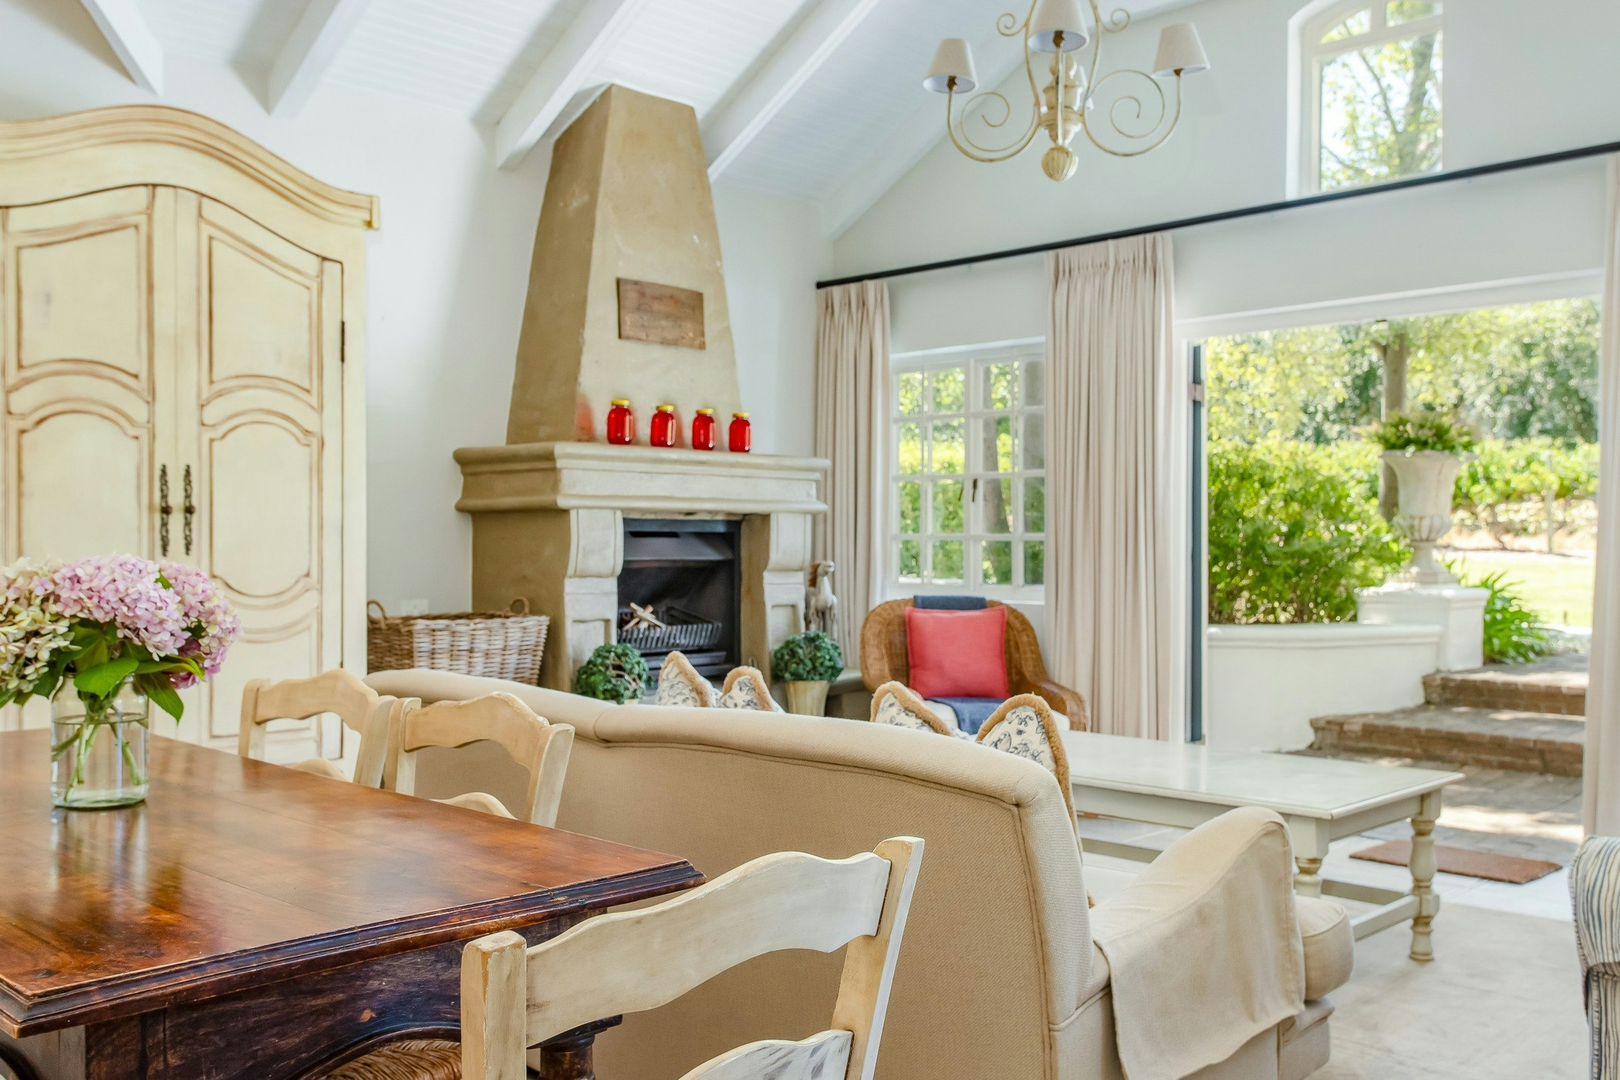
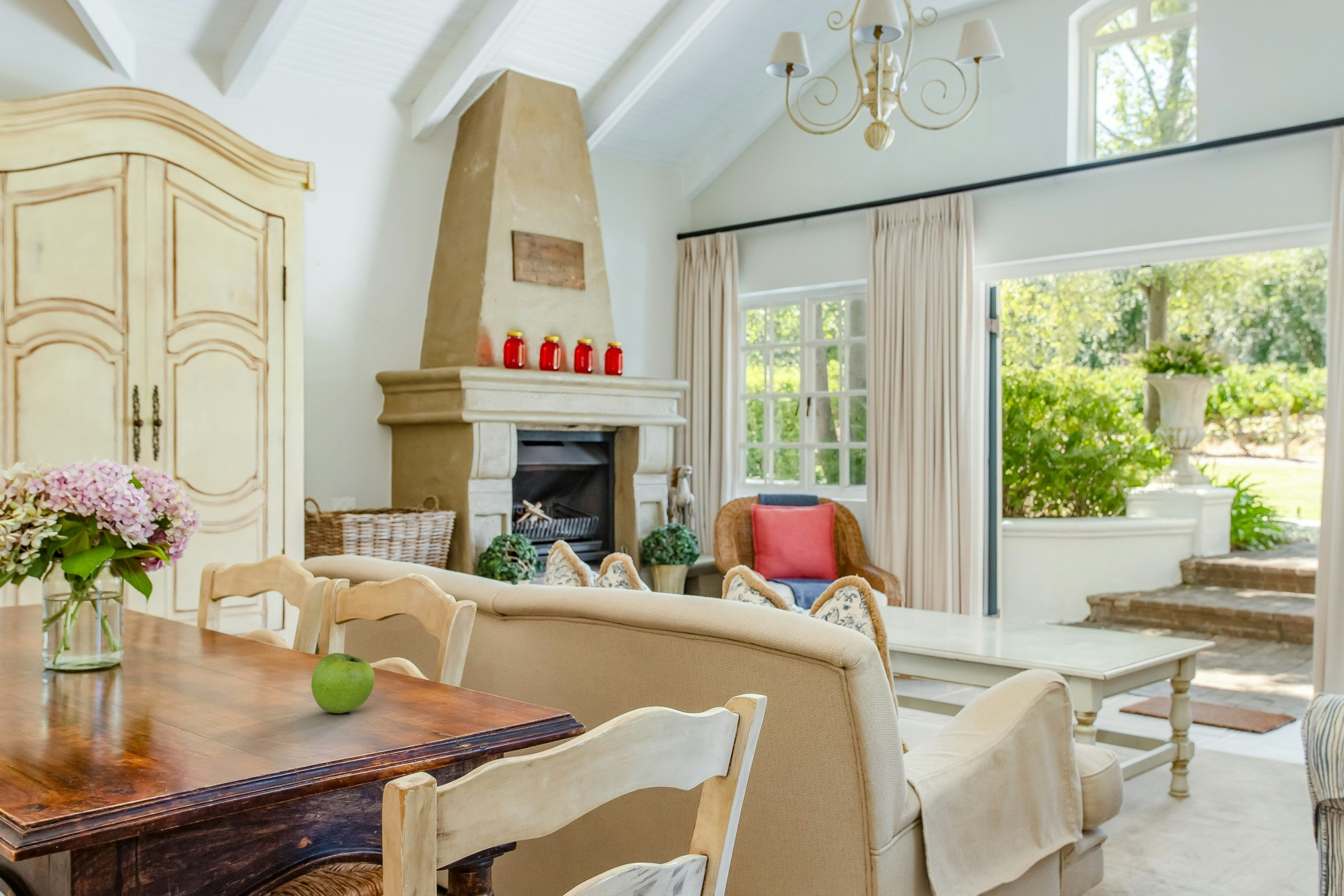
+ fruit (342, 682)
